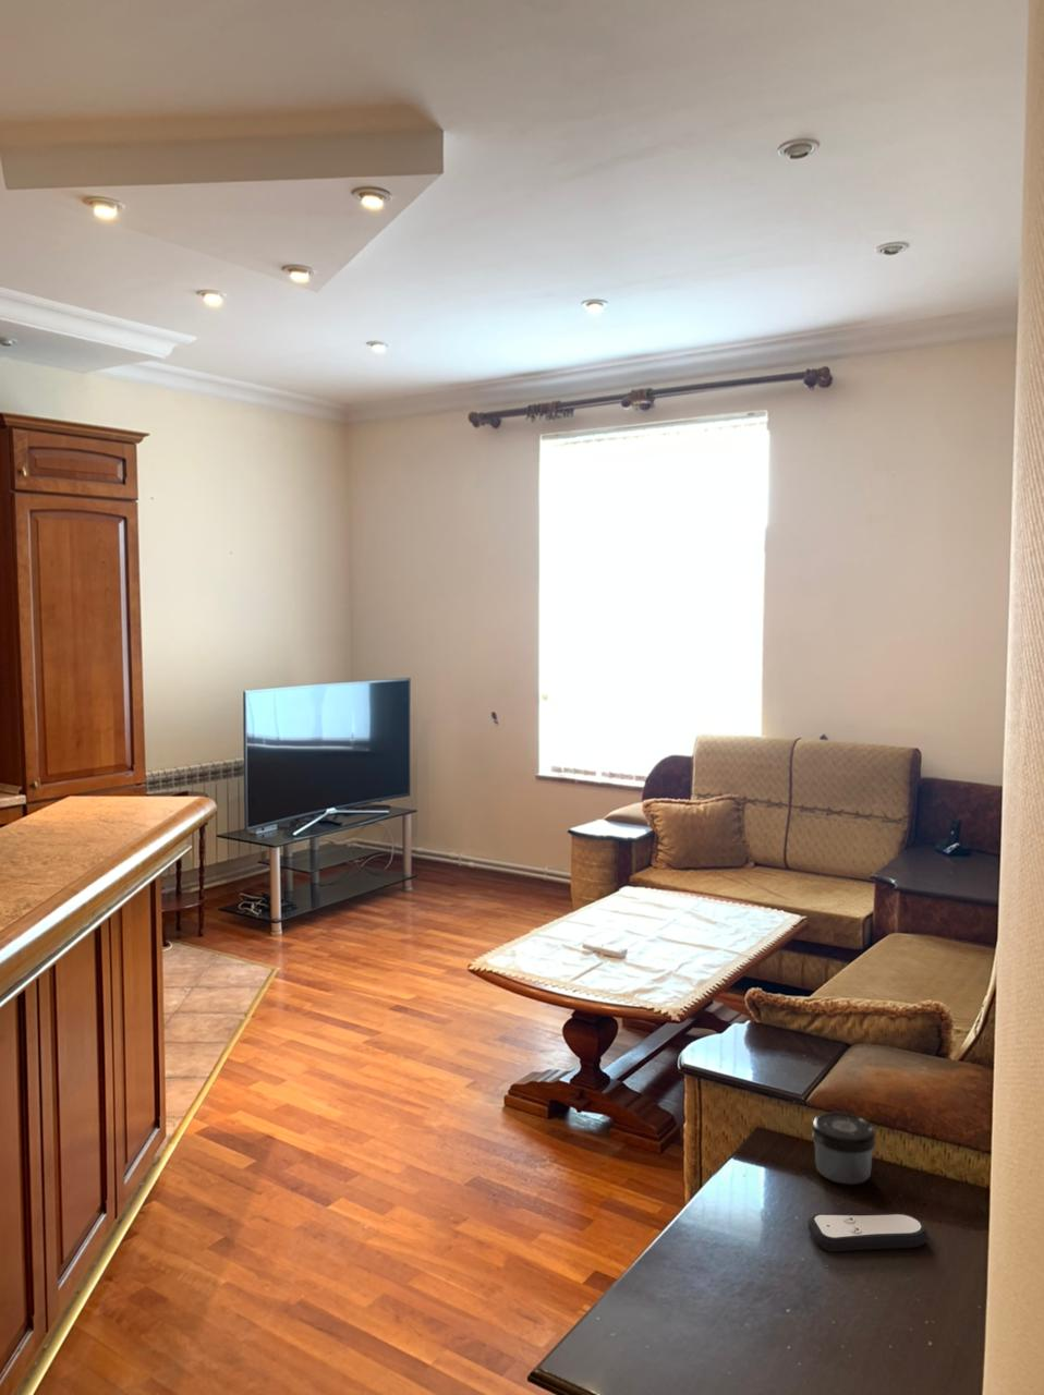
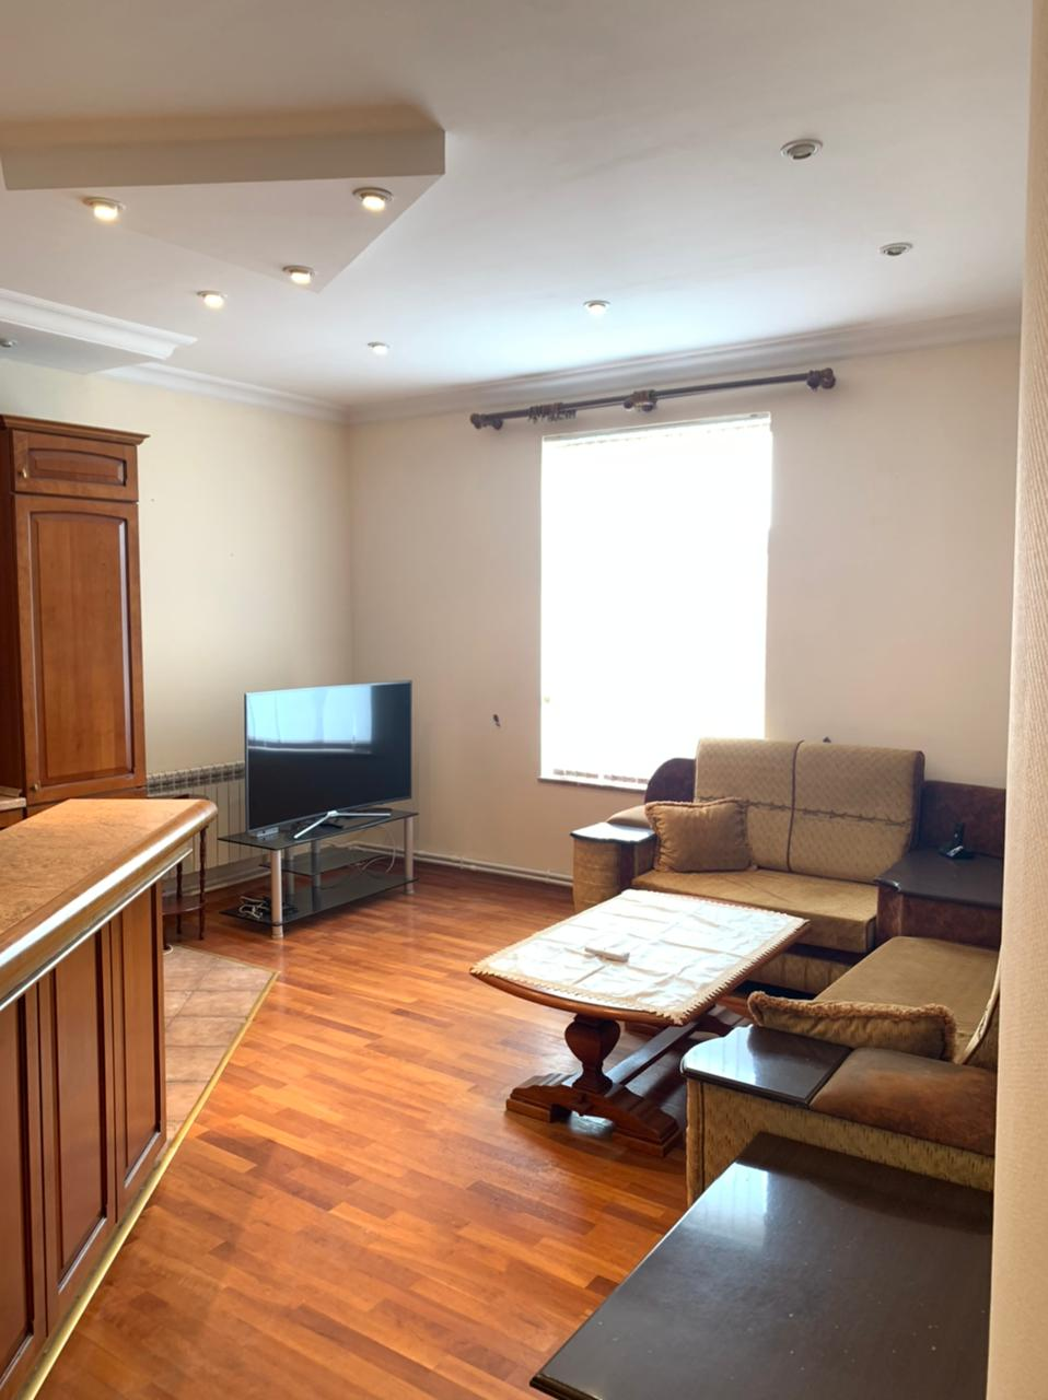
- remote control (867, 1229)
- jar (842, 1147)
